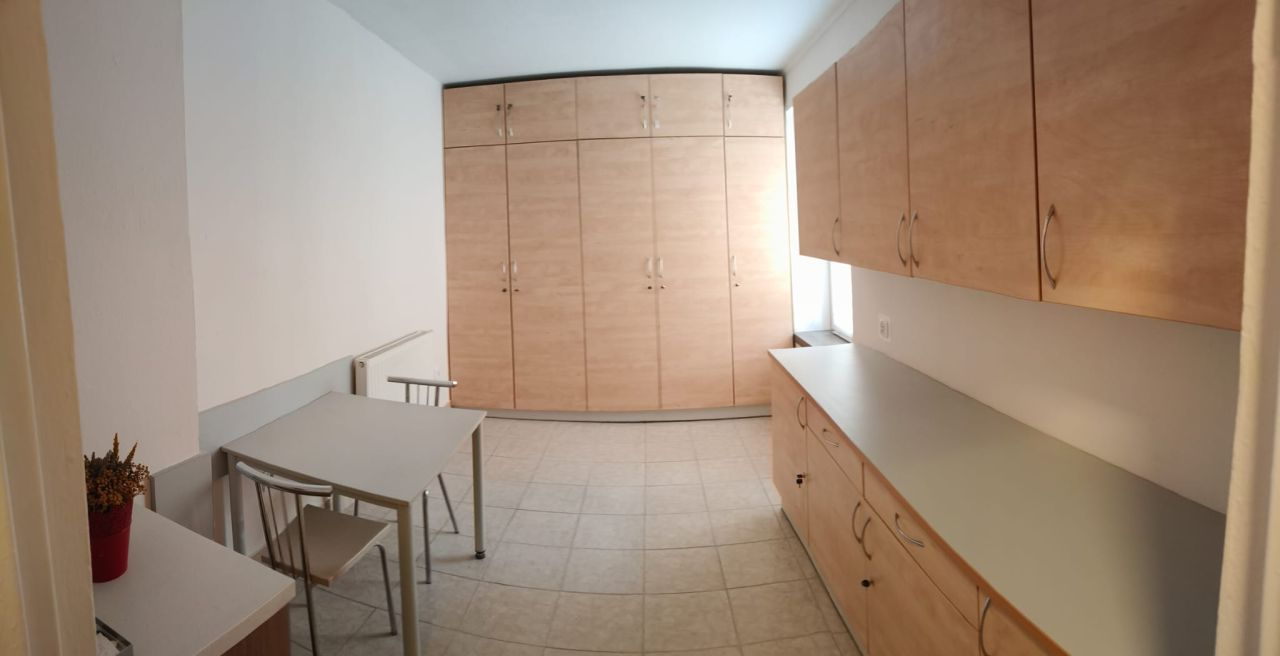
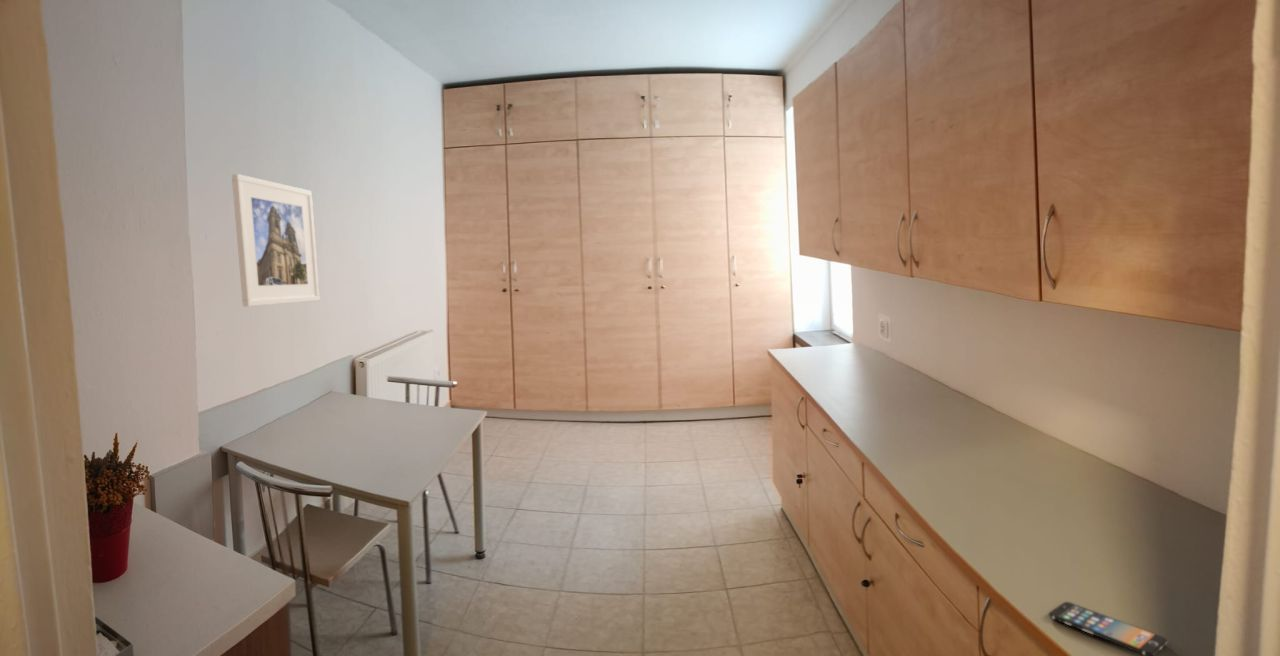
+ smartphone (1105, 627)
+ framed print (280, 243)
